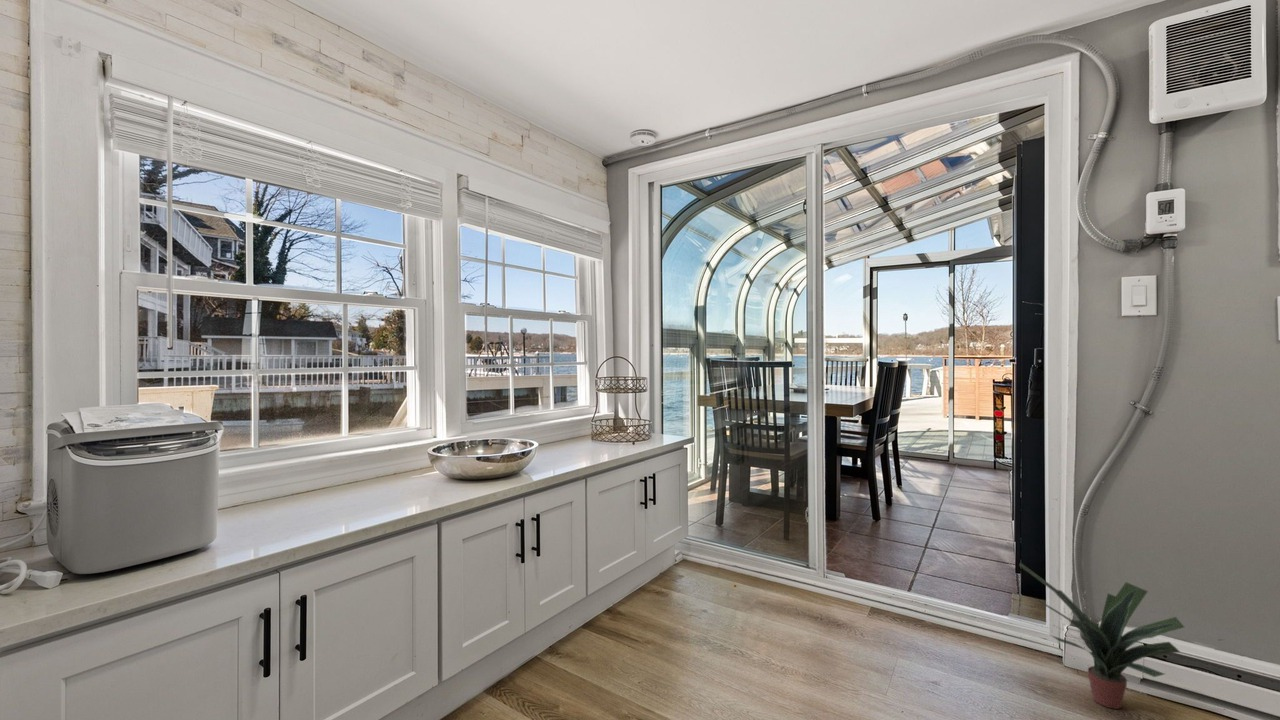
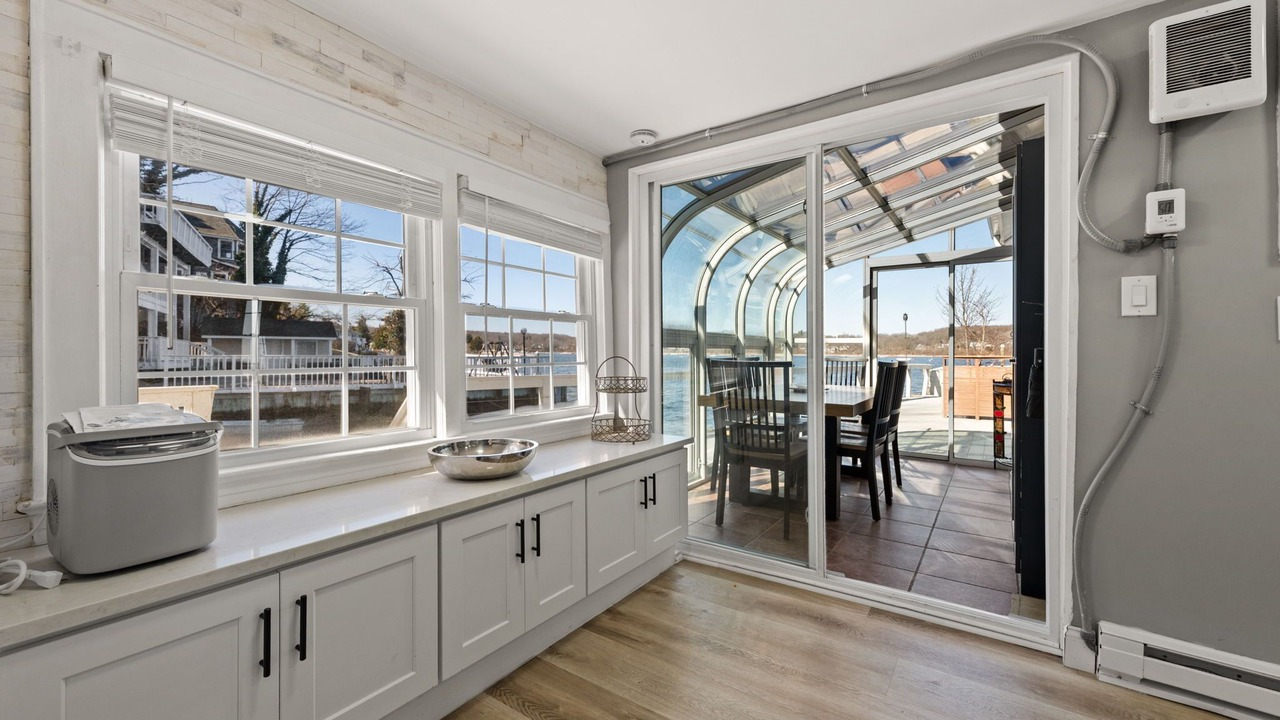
- potted plant (1096, 636)
